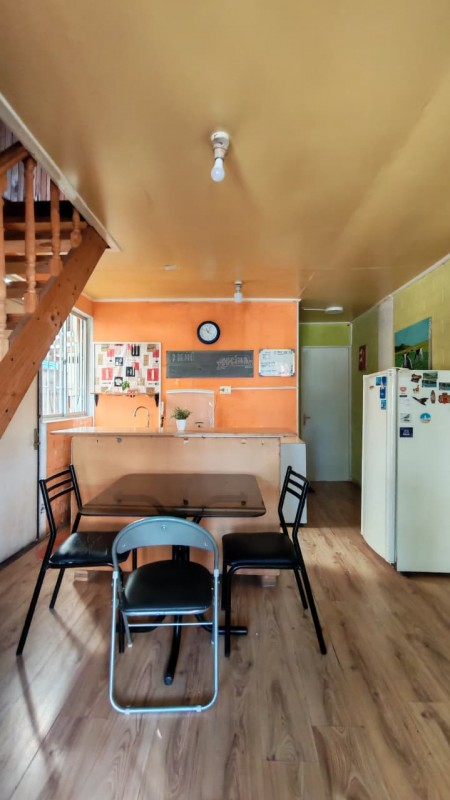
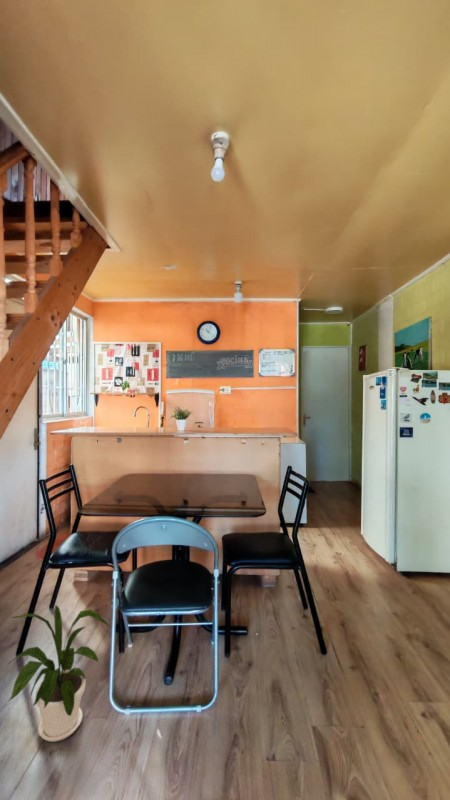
+ house plant (57, 668)
